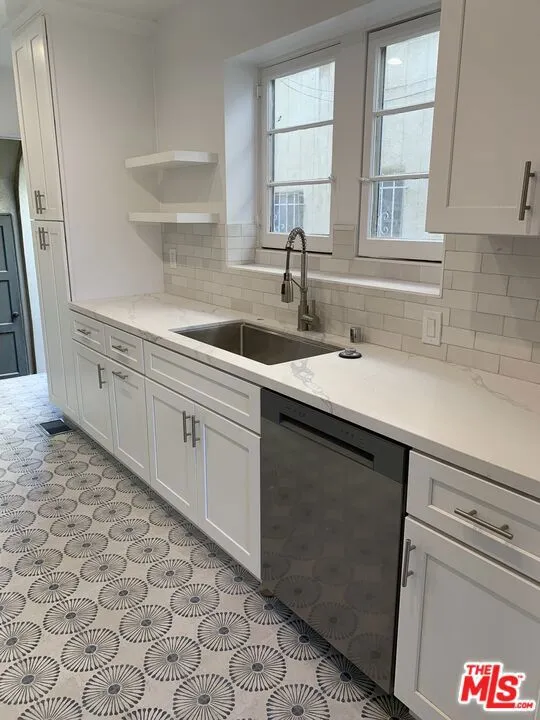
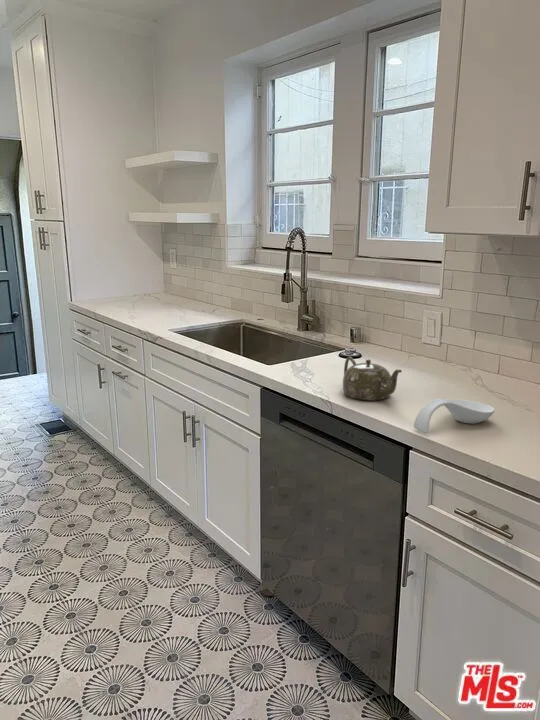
+ spoon rest (454, 410)
+ teapot (370, 377)
